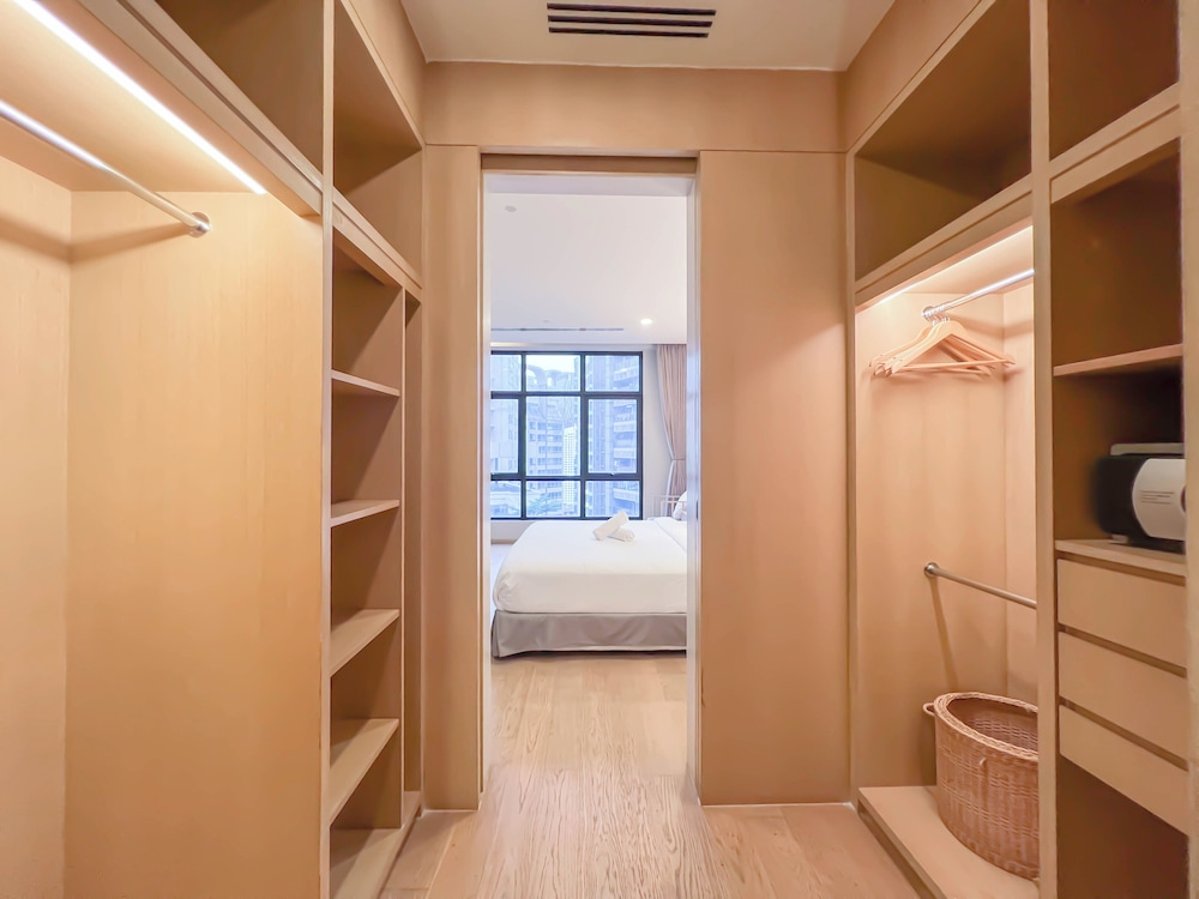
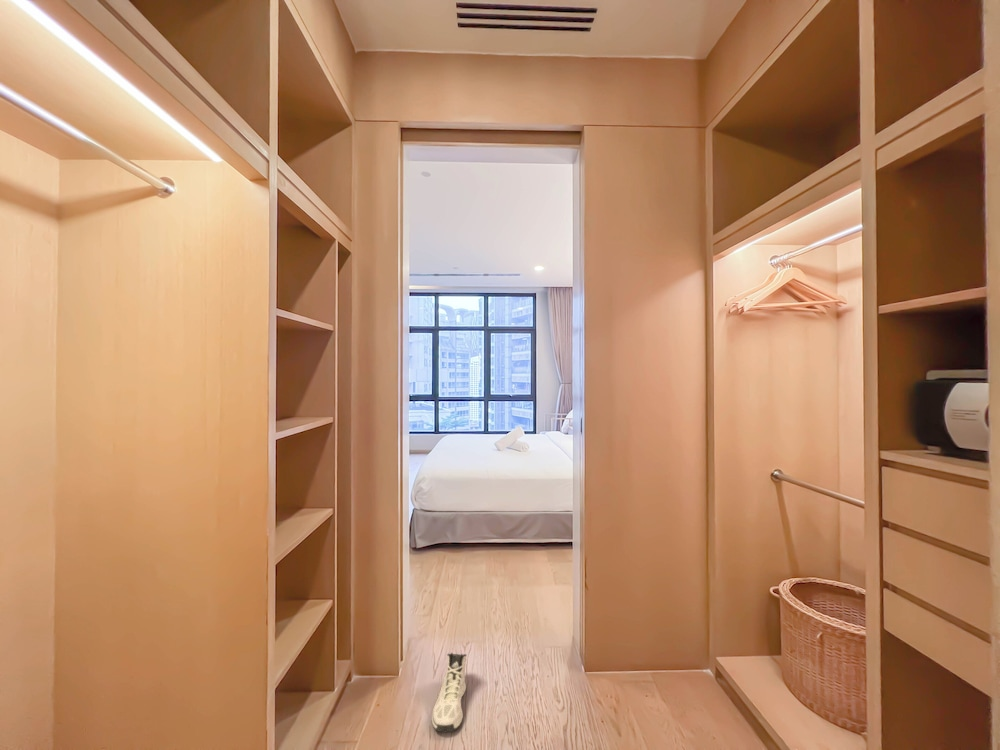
+ sneaker (449, 684)
